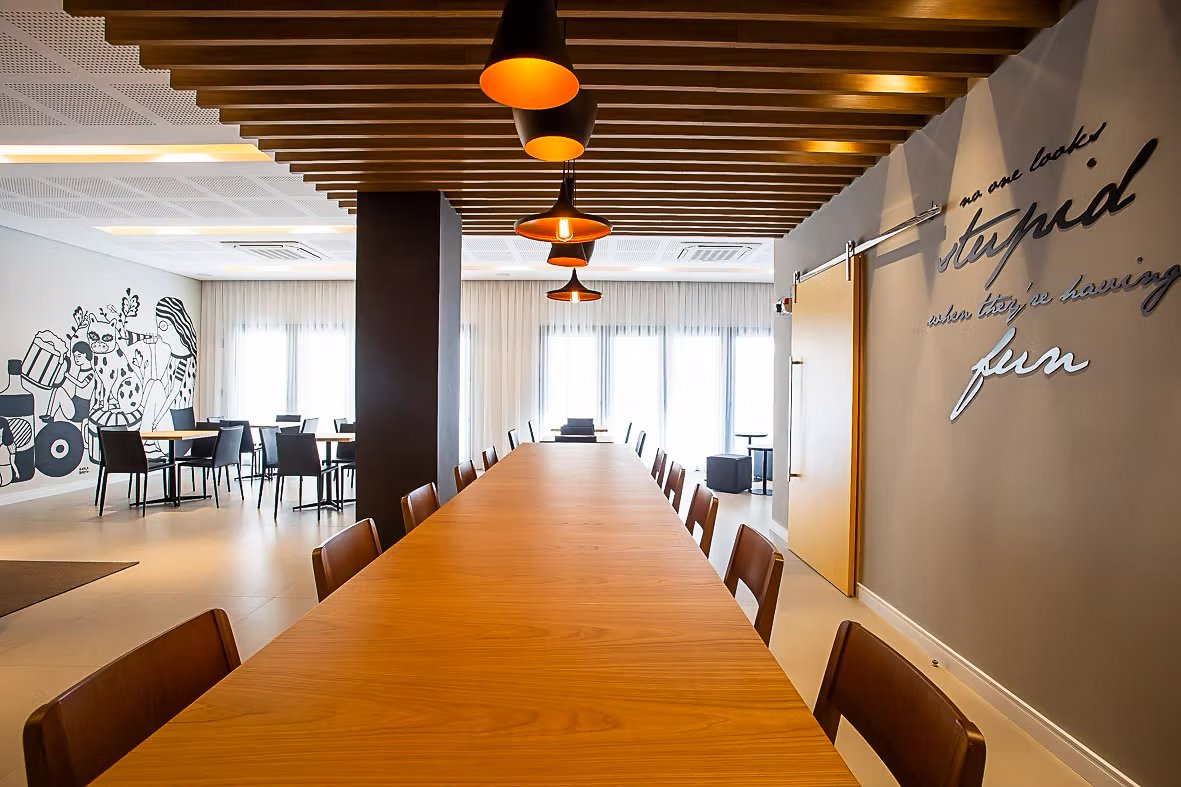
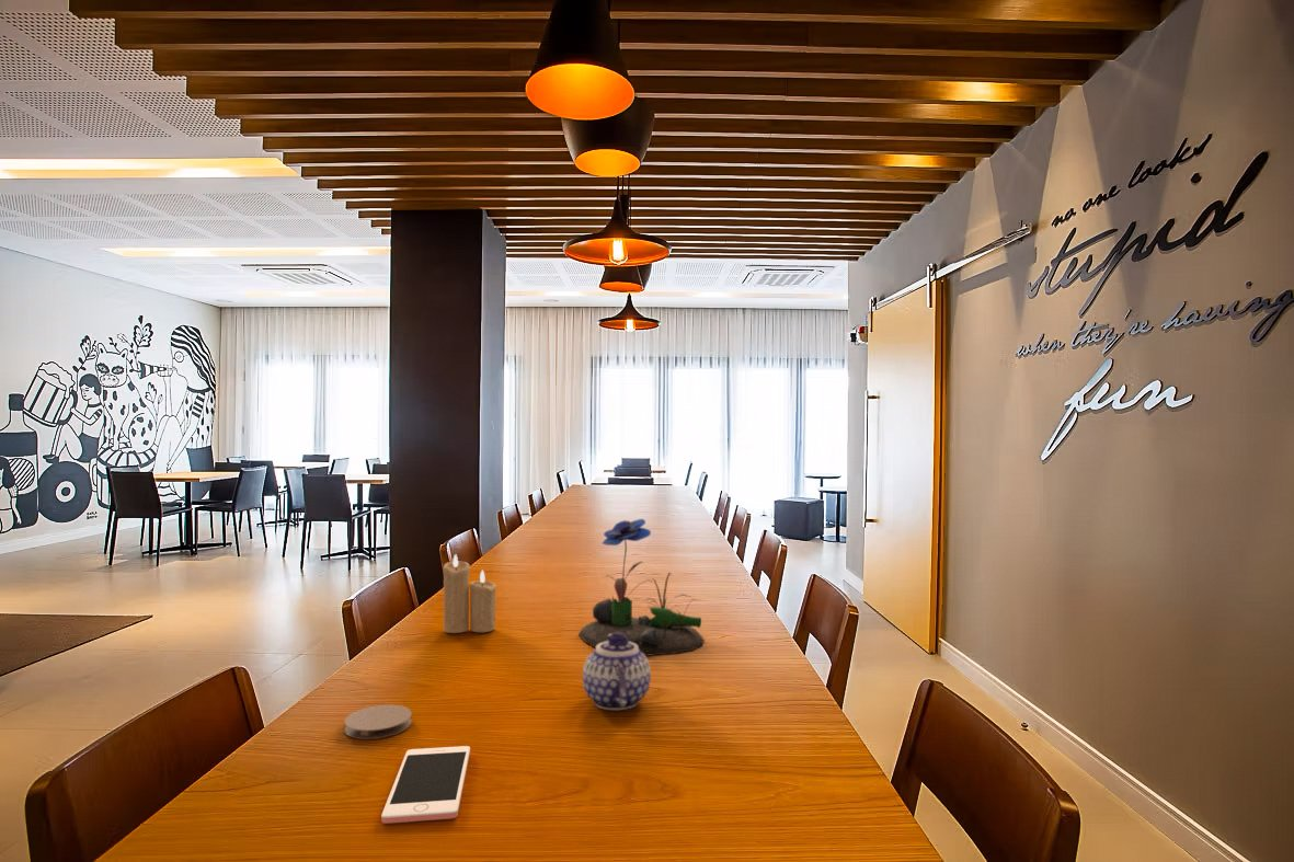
+ candle (470, 591)
+ flower (643, 582)
+ cell phone (430, 781)
+ teapot (616, 667)
+ coaster (378, 721)
